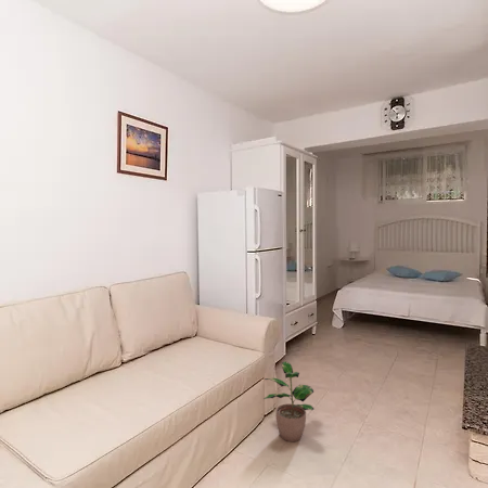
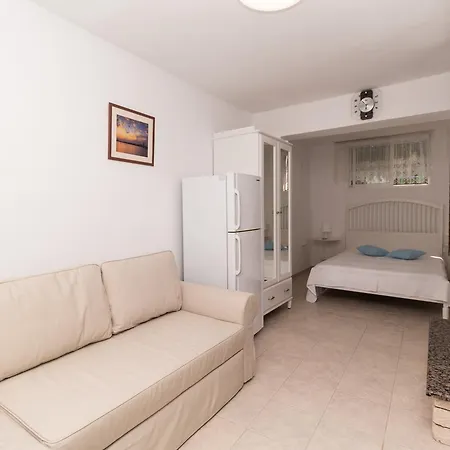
- potted plant (291, 399)
